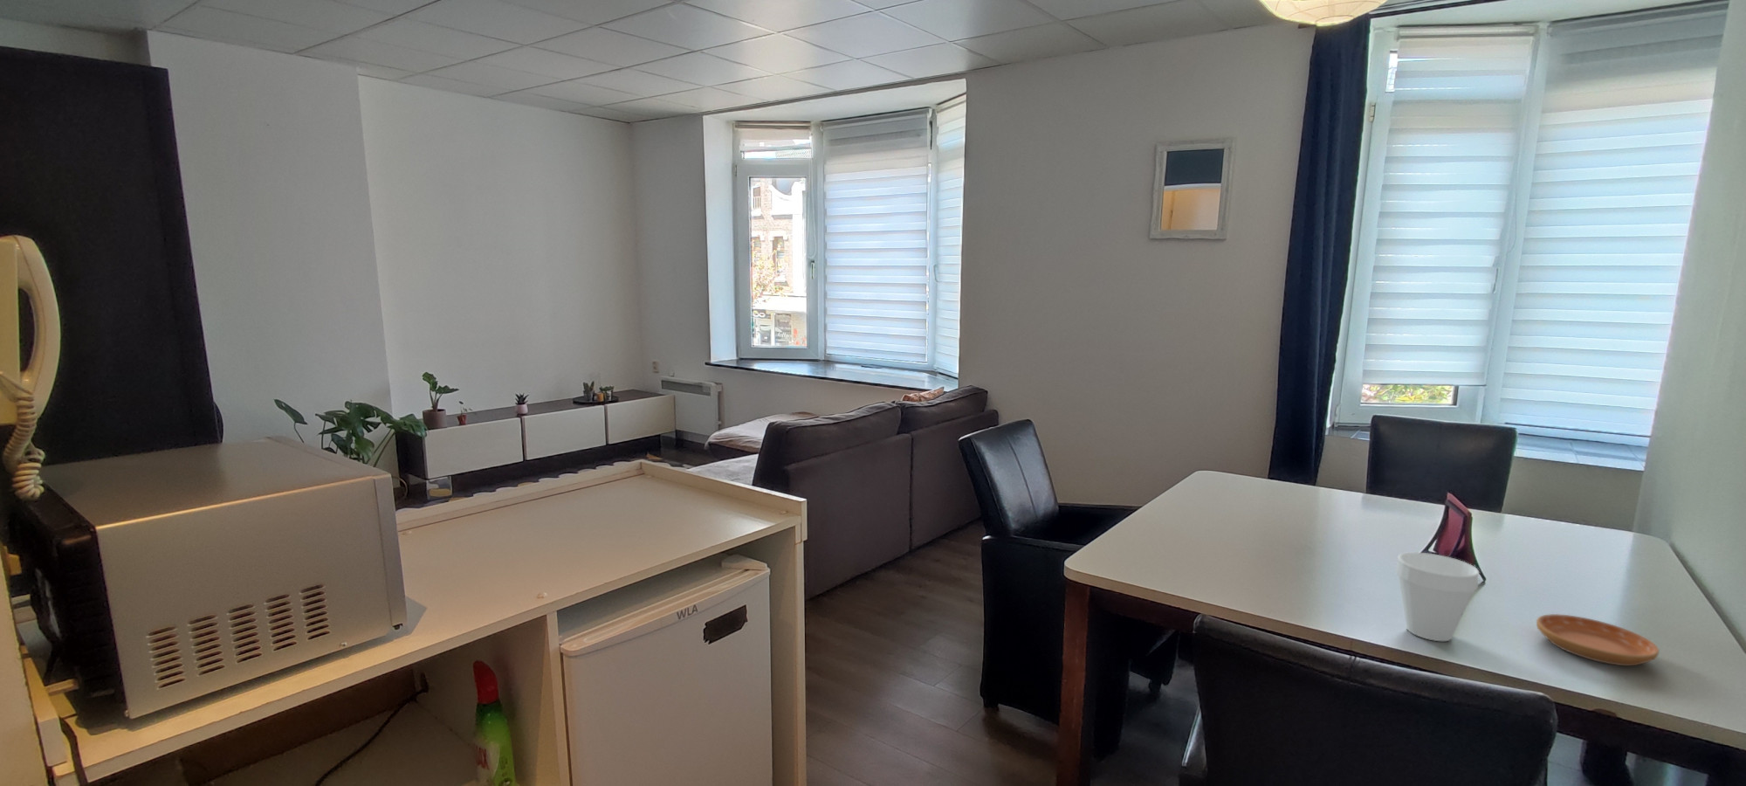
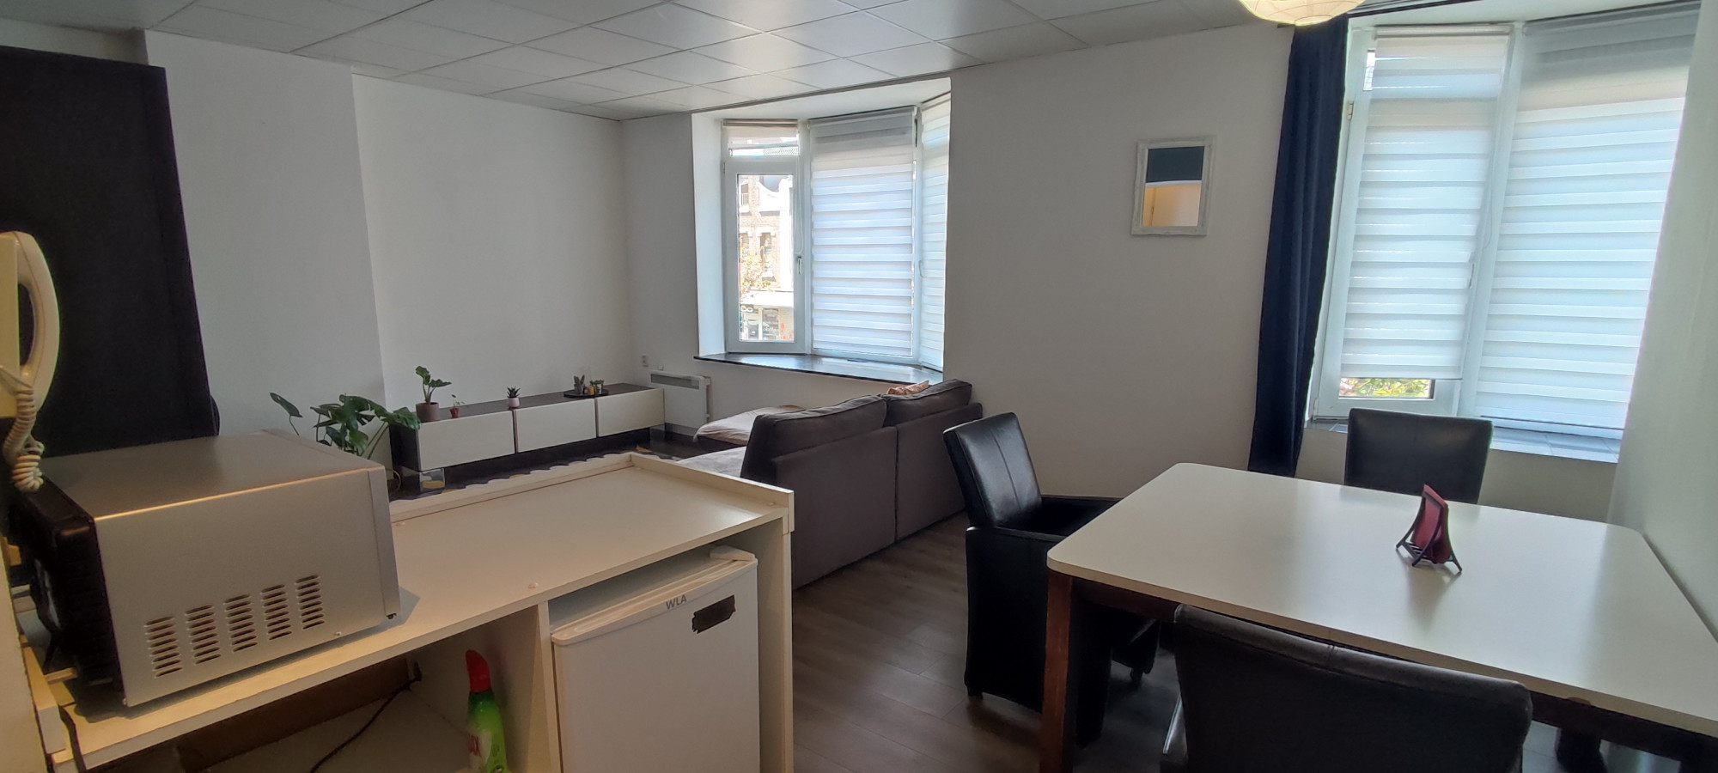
- saucer (1595, 640)
- cup (1433, 598)
